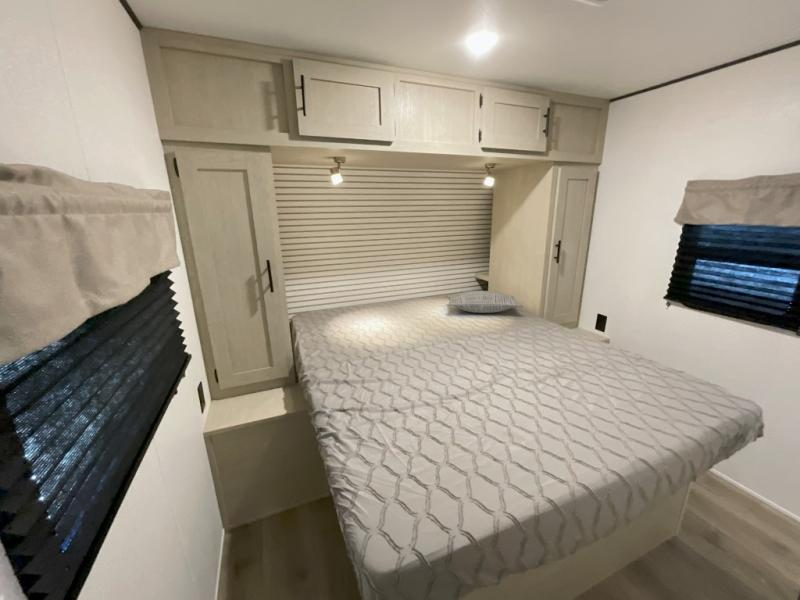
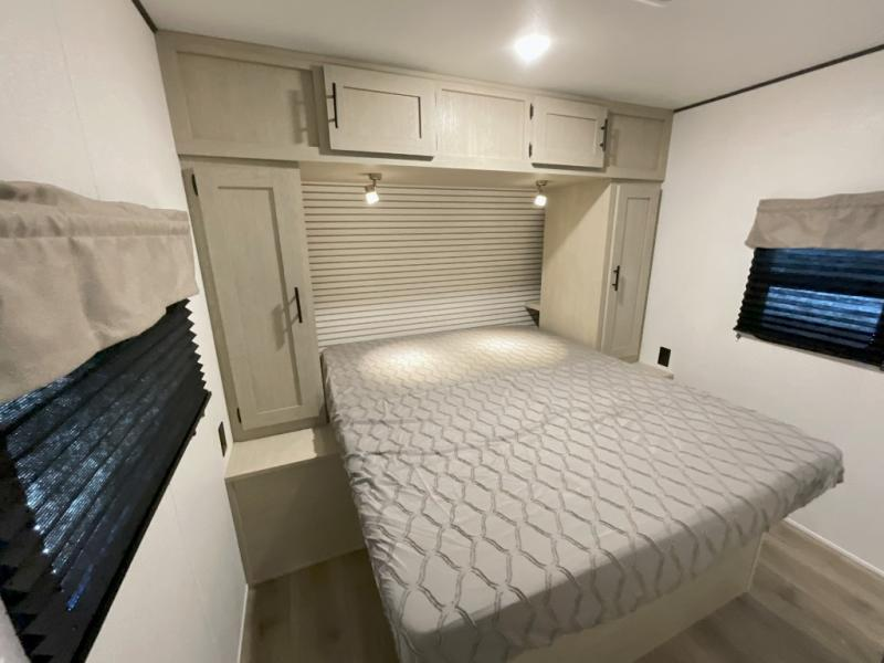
- pillow (481, 301)
